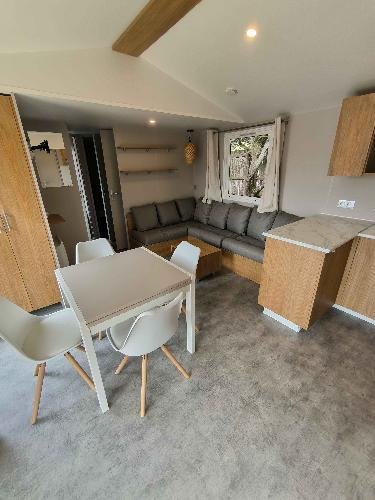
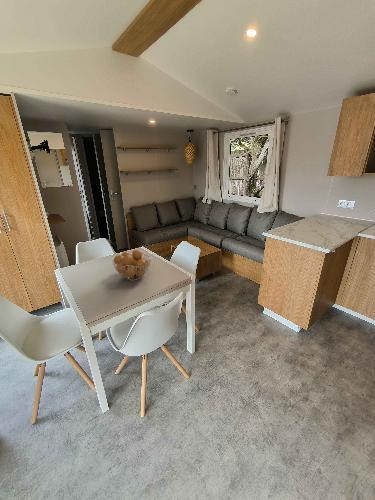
+ fruit basket (132, 264)
